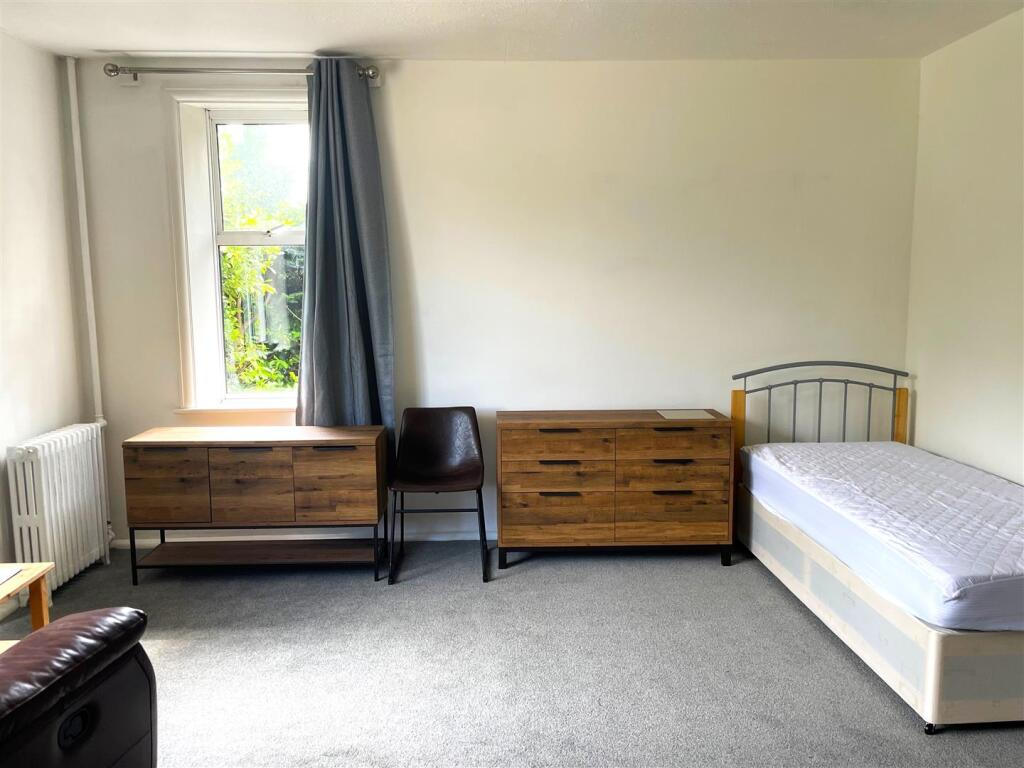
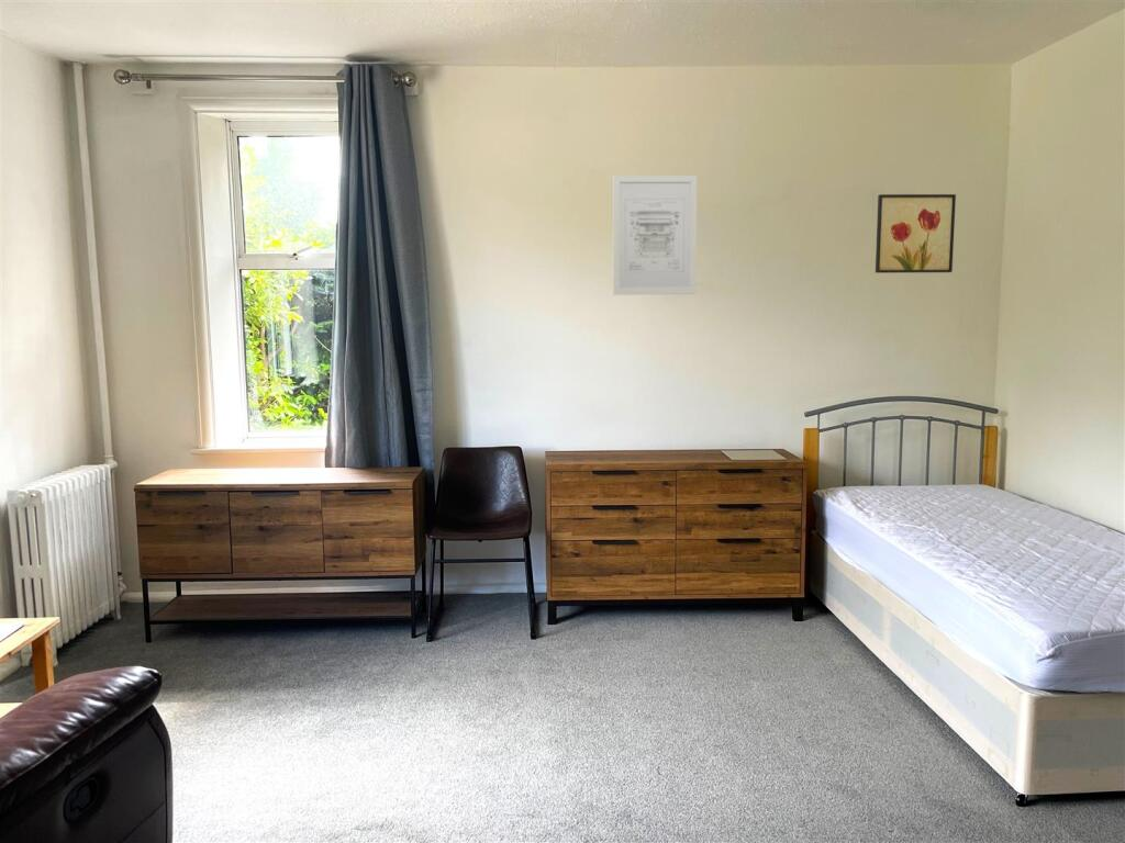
+ wall art (655, 235)
+ wall art (914, 234)
